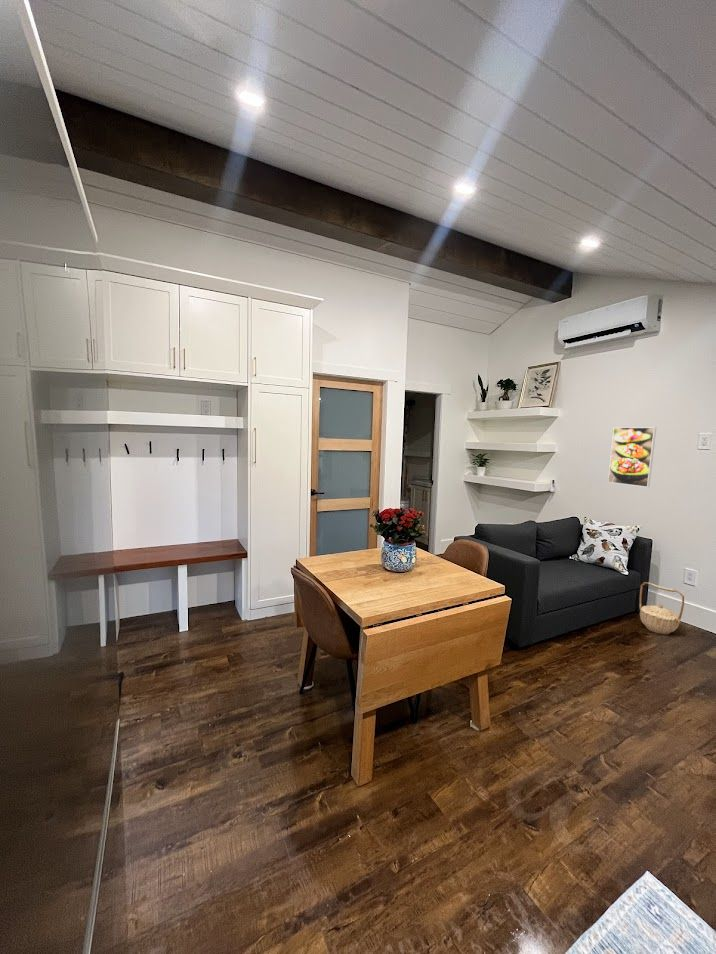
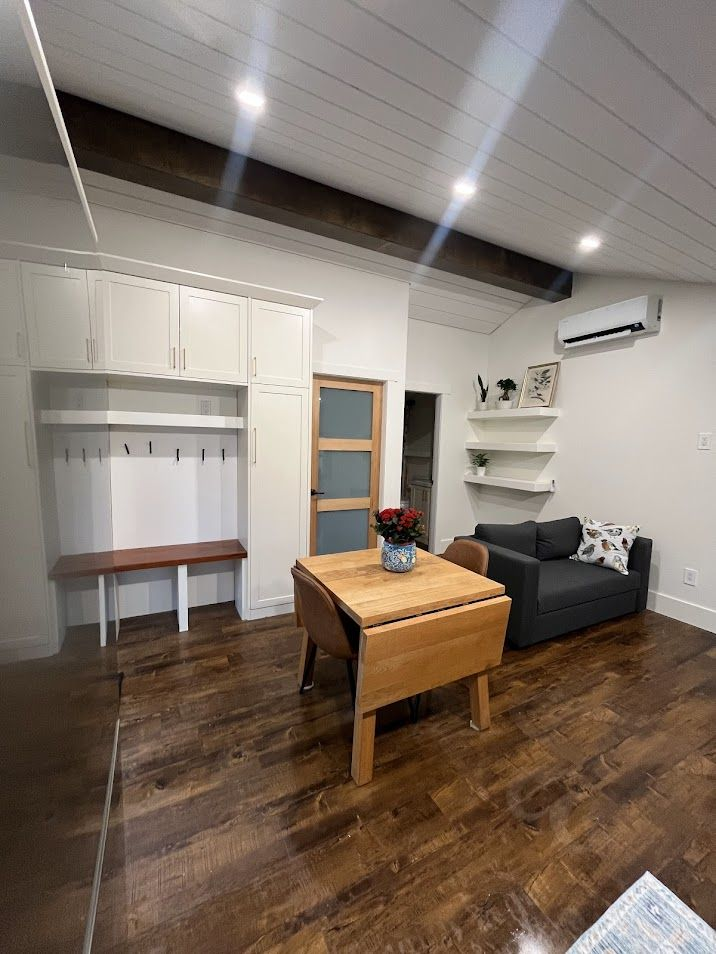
- basket (659, 607)
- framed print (631, 456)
